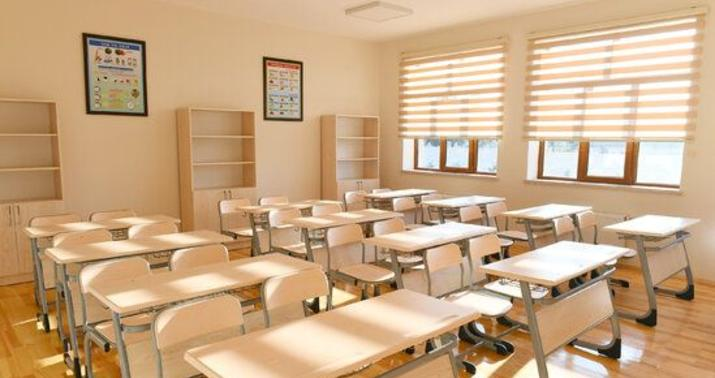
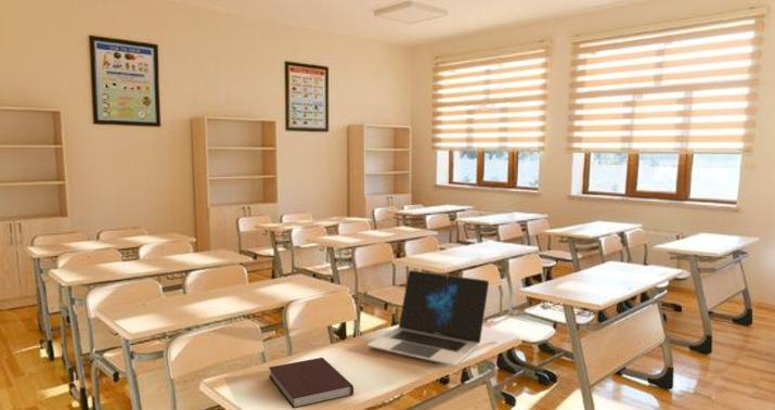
+ notebook (309, 380)
+ laptop (428, 312)
